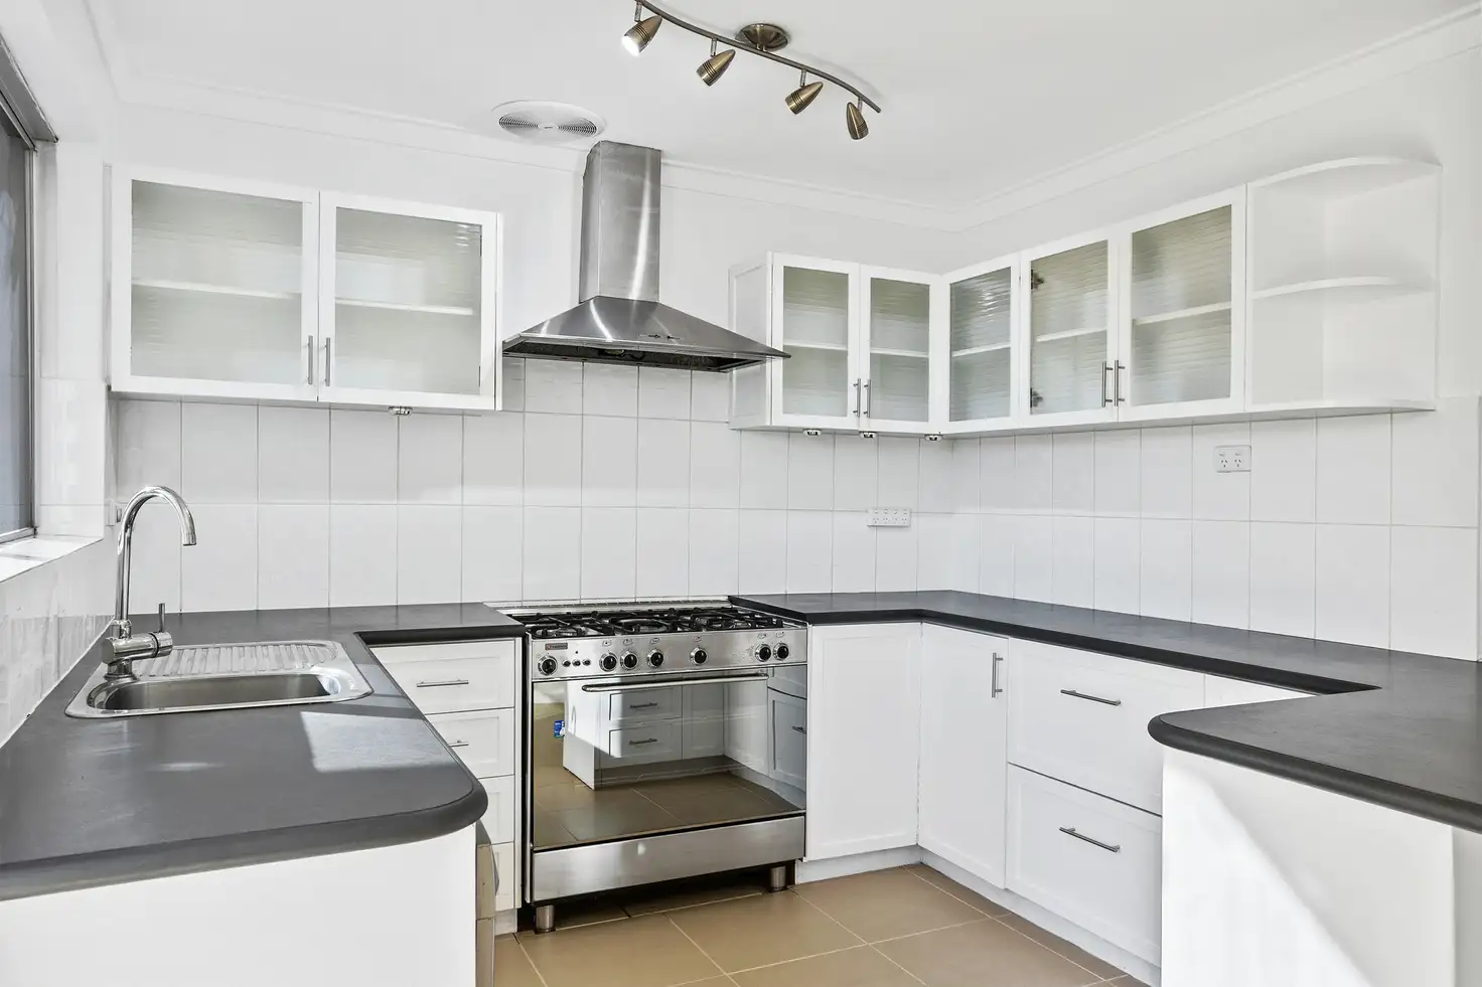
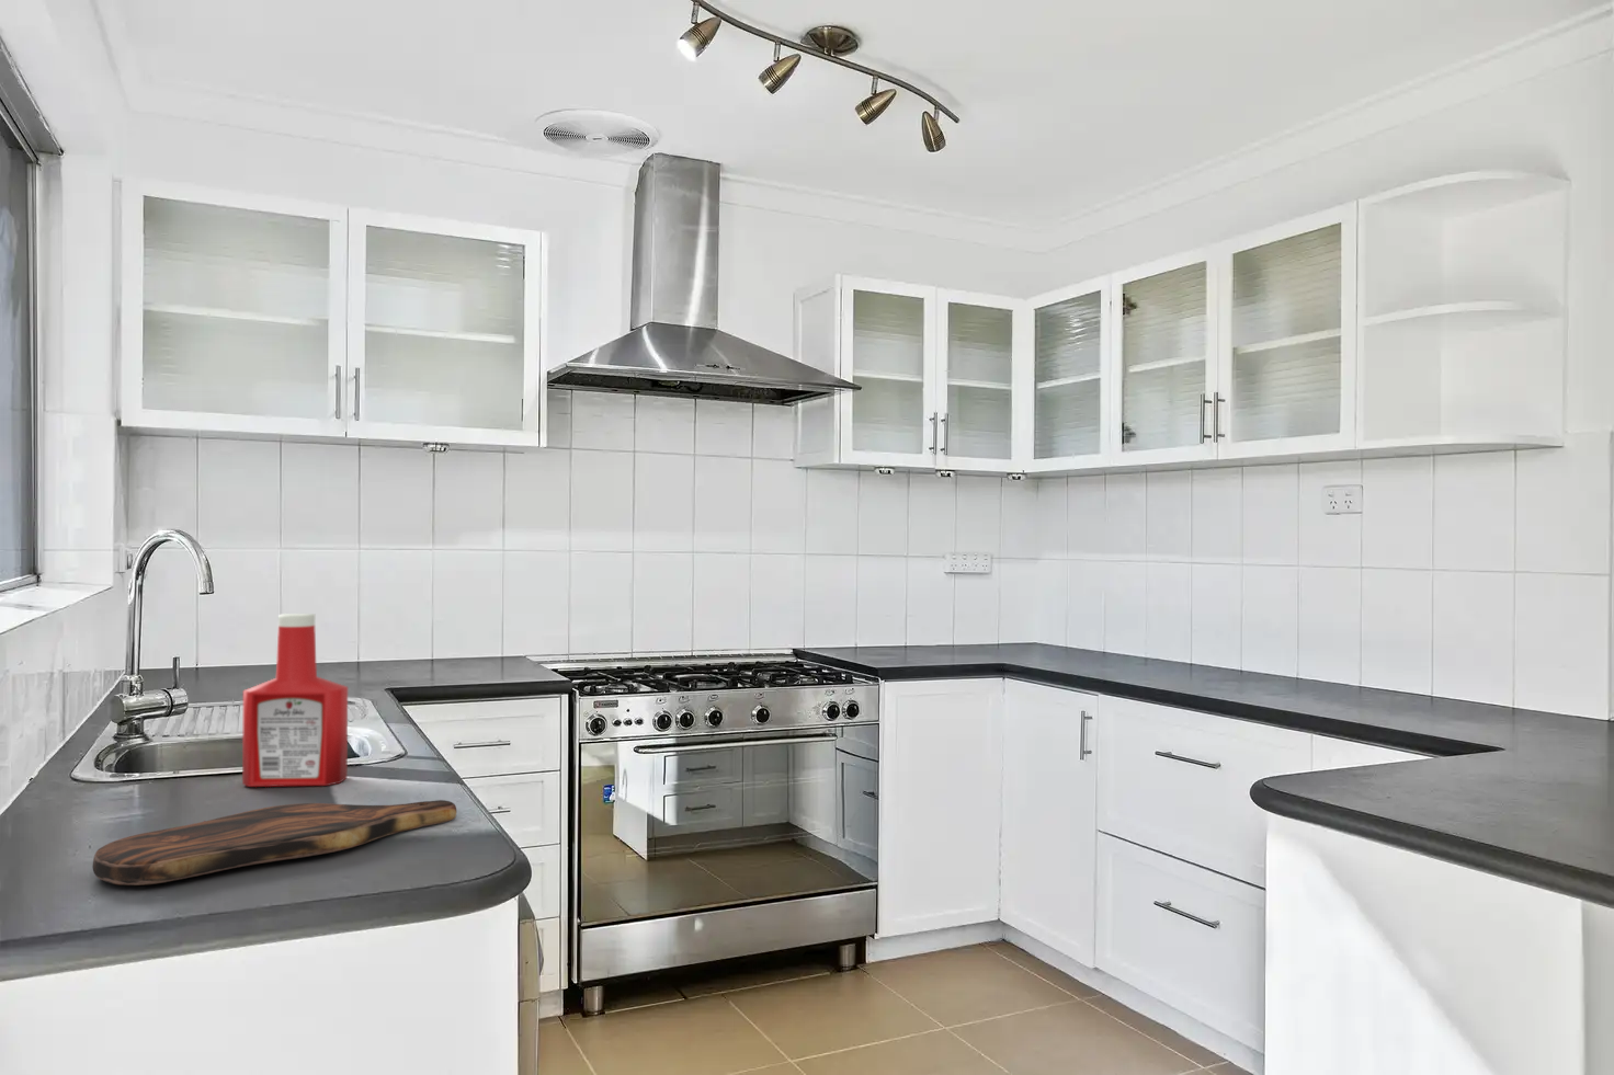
+ soap bottle (296, 697)
+ cutting board (287, 831)
